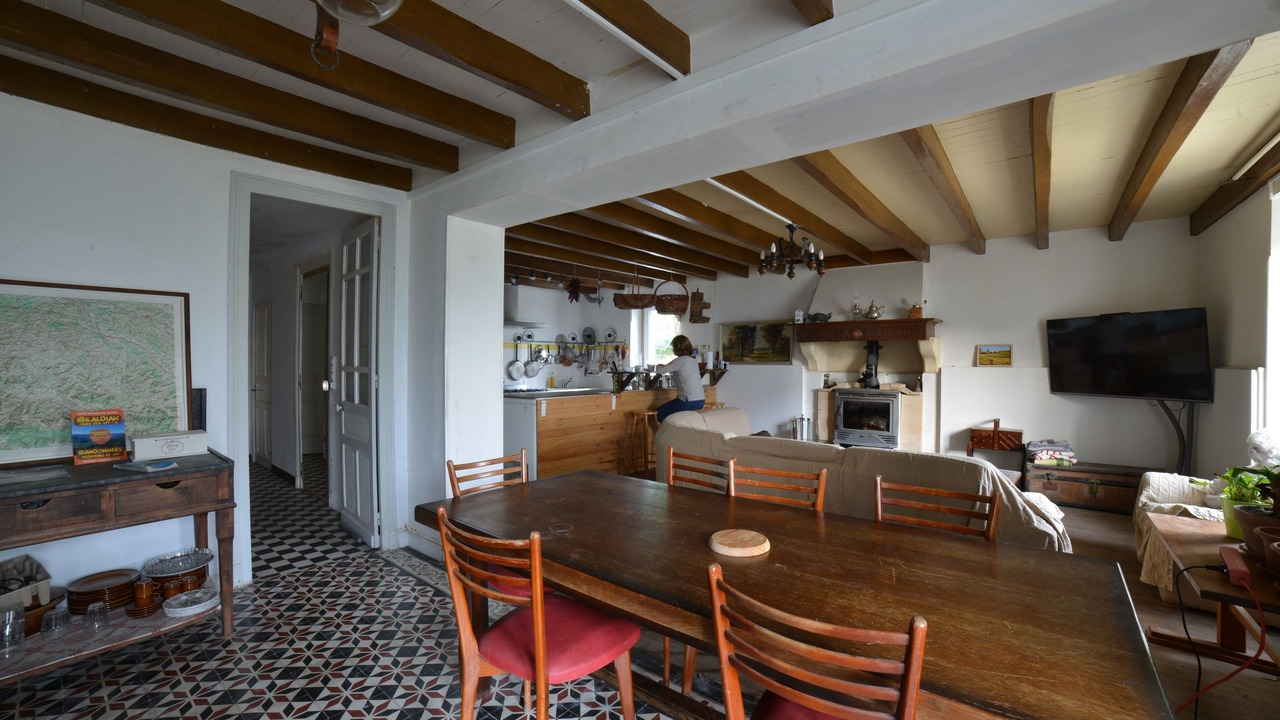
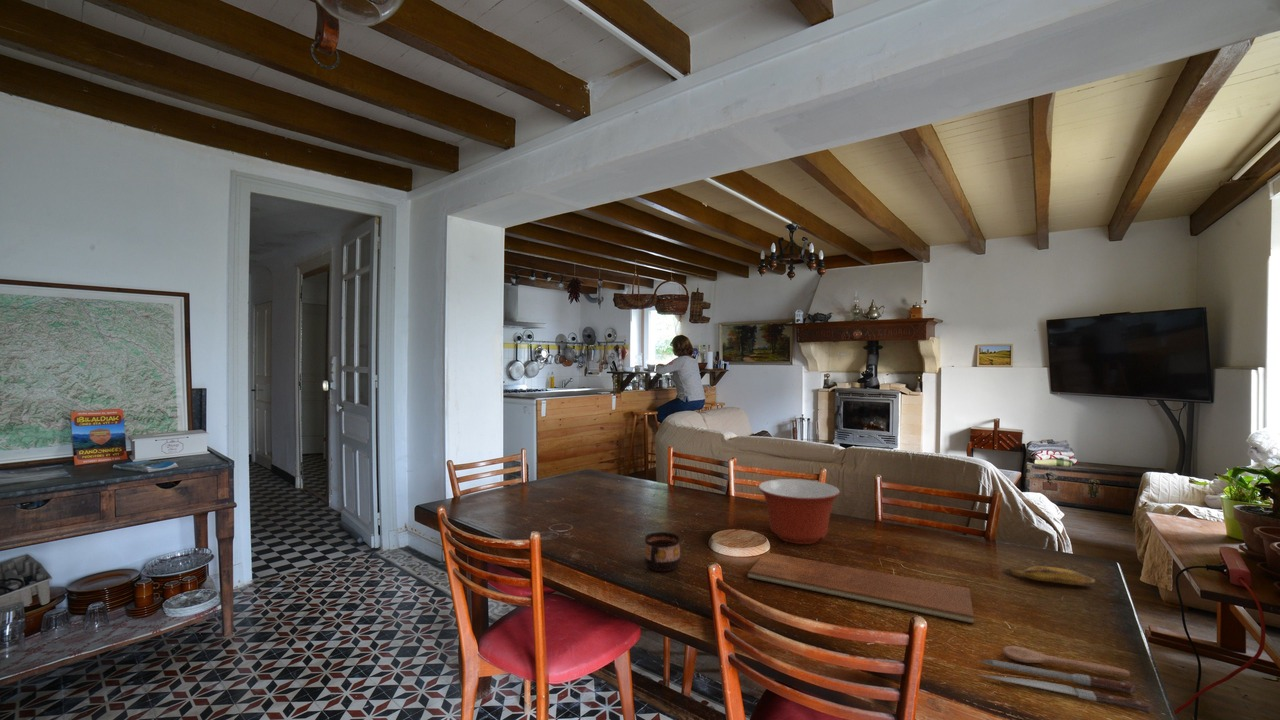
+ banana (1049, 573)
+ mixing bowl (798, 512)
+ cup (660, 552)
+ chopping board (854, 583)
+ spoon (1051, 671)
